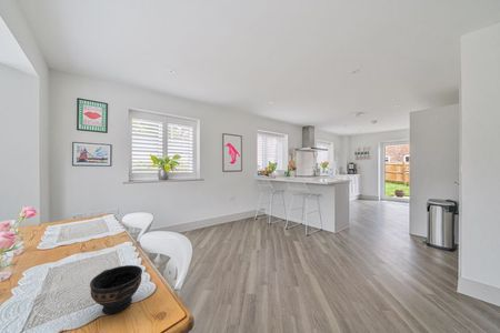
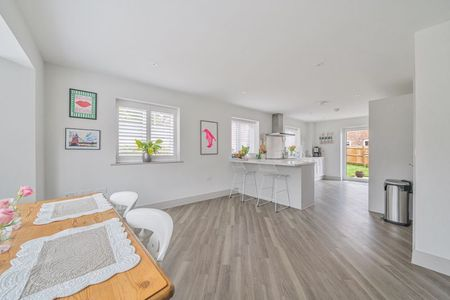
- bowl (117, 291)
